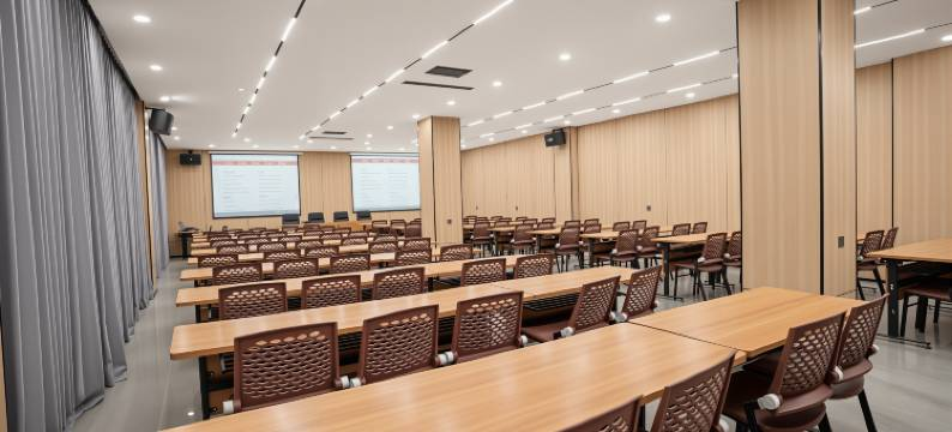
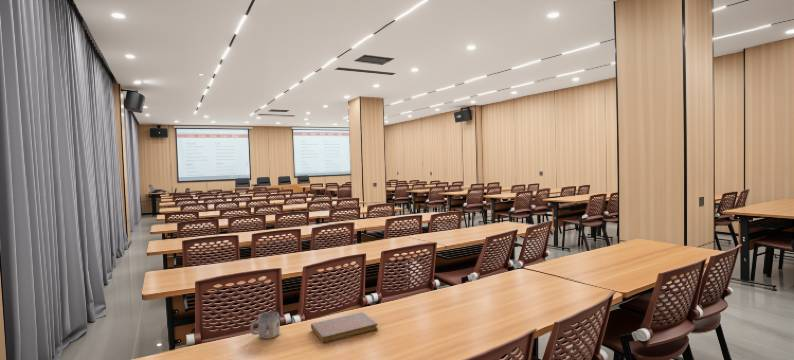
+ mug (265, 326)
+ notebook (344, 326)
